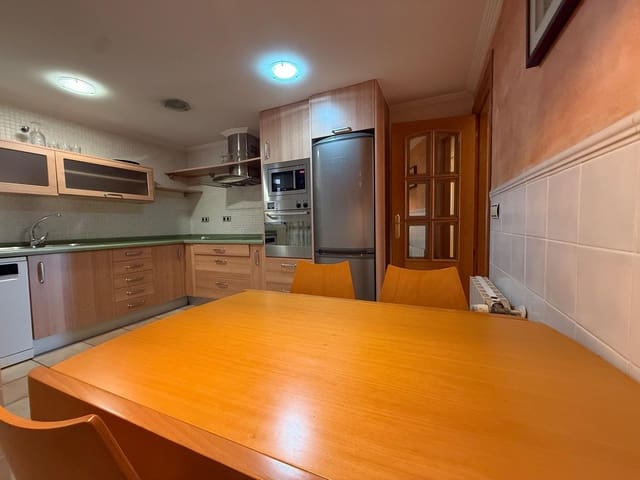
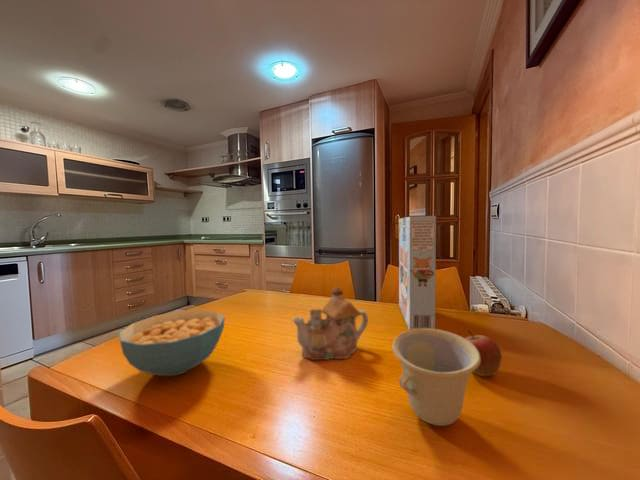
+ cereal bowl (176, 346)
+ cup (433, 381)
+ cereal box (414, 267)
+ teapot (332, 319)
+ fruit (479, 351)
